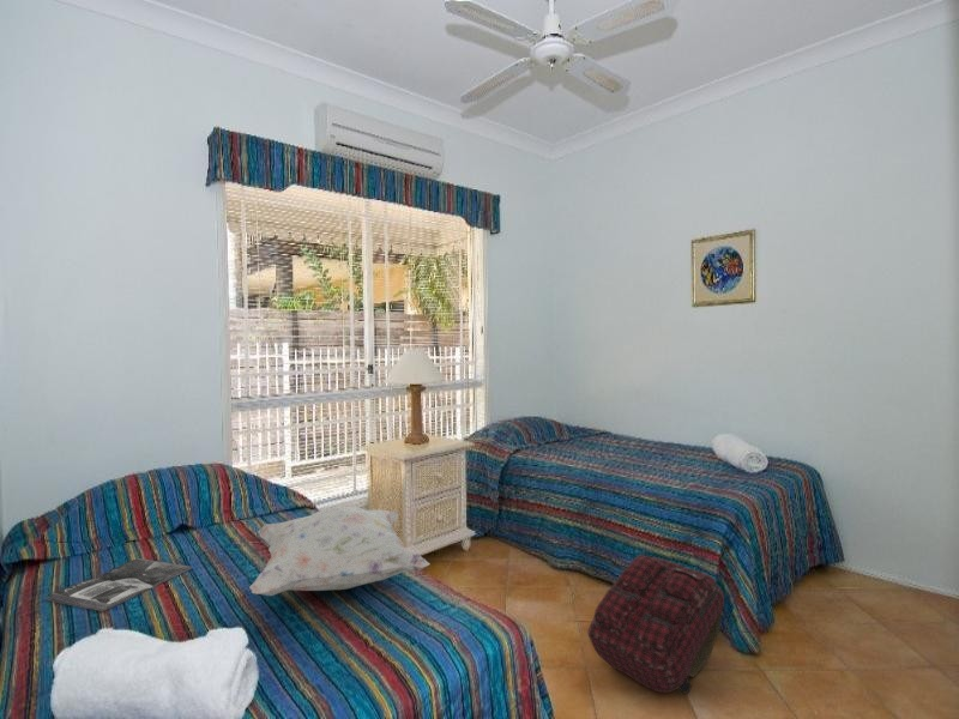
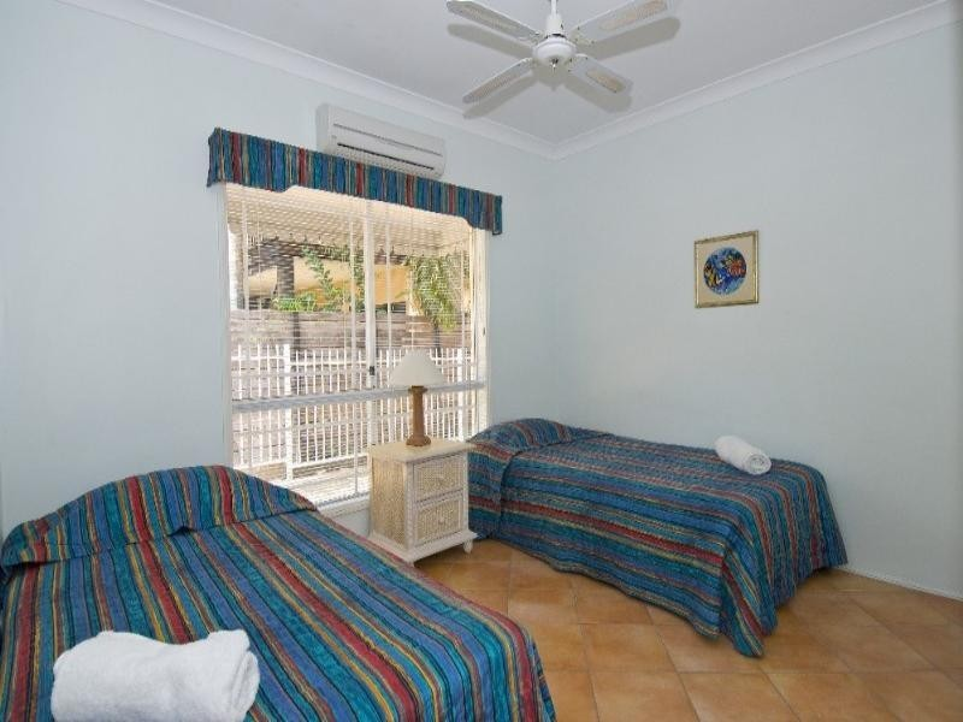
- magazine (123, 581)
- backpack (661, 614)
- decorative pillow (337, 545)
